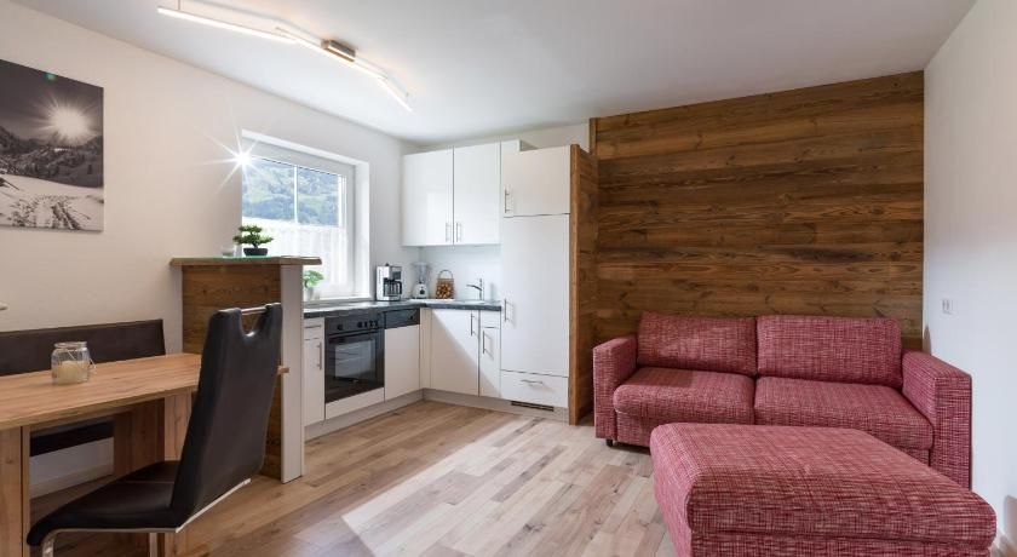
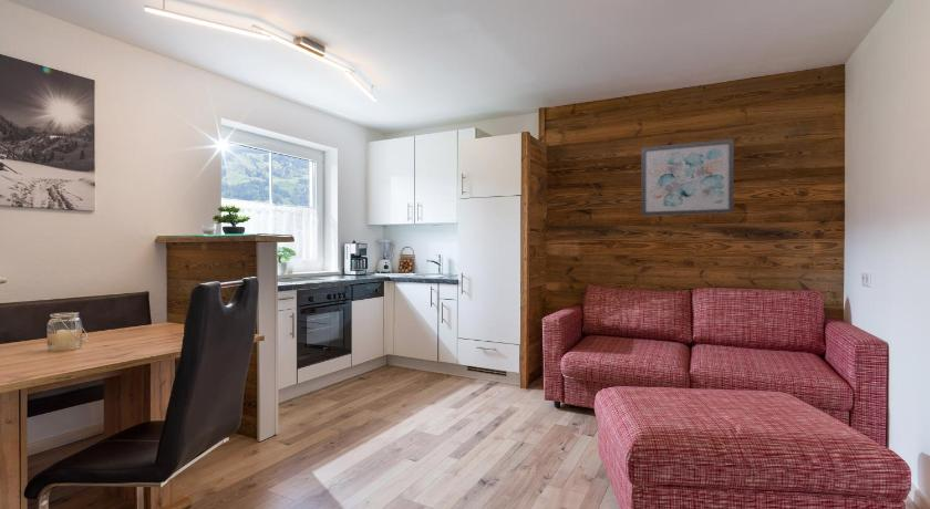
+ wall art (685, 178)
